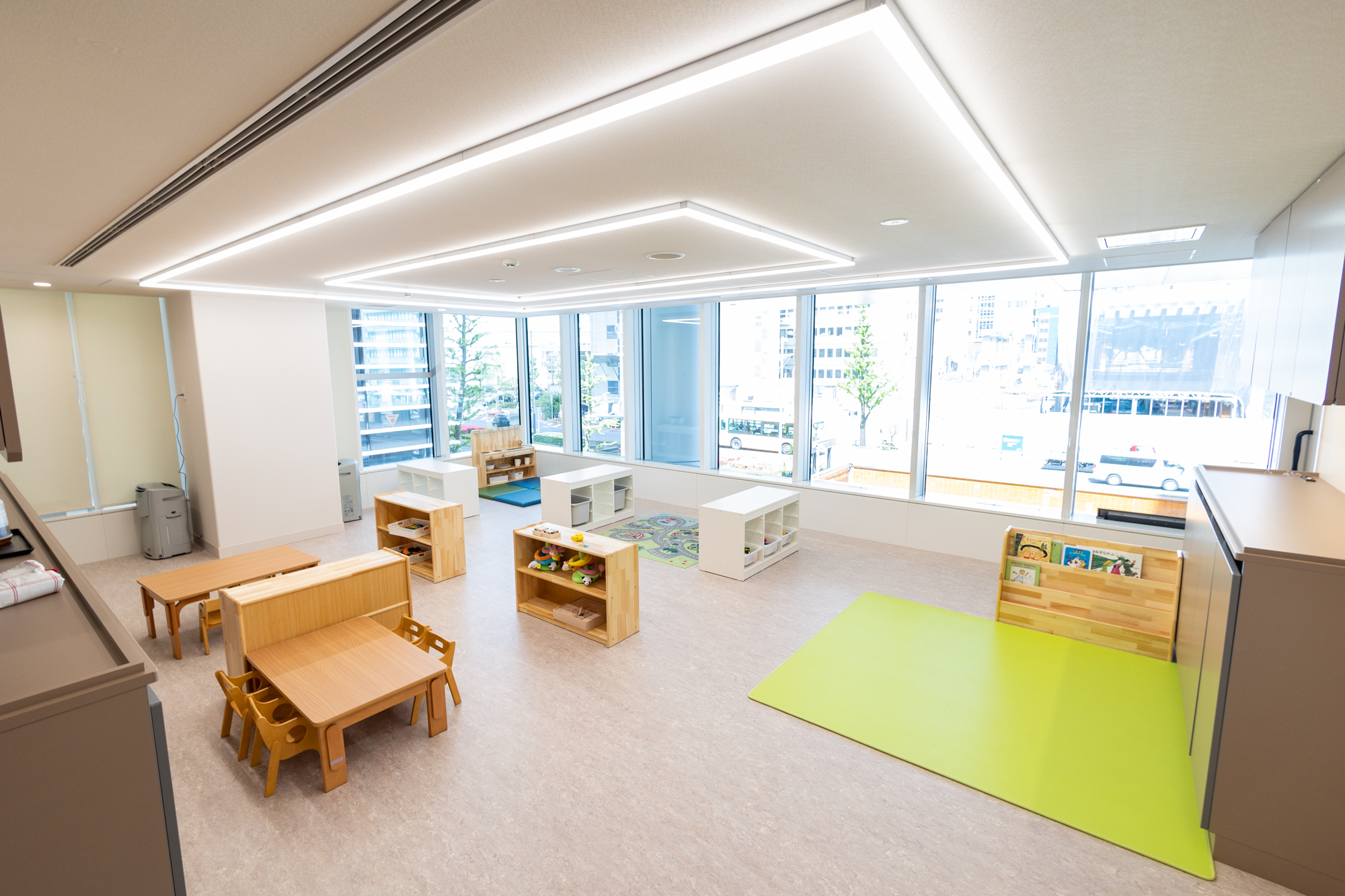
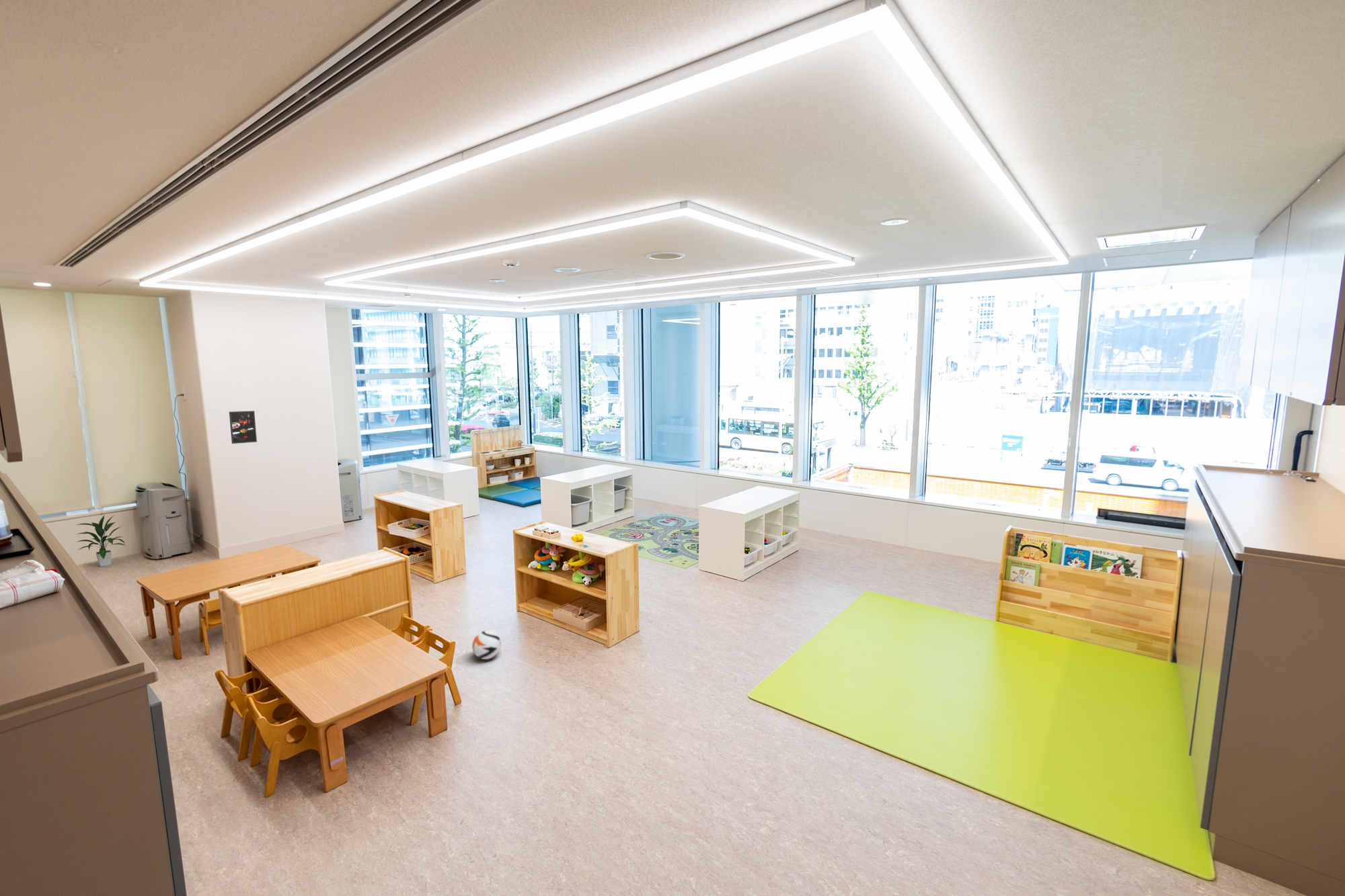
+ ball (486, 645)
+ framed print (243, 427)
+ indoor plant (101, 540)
